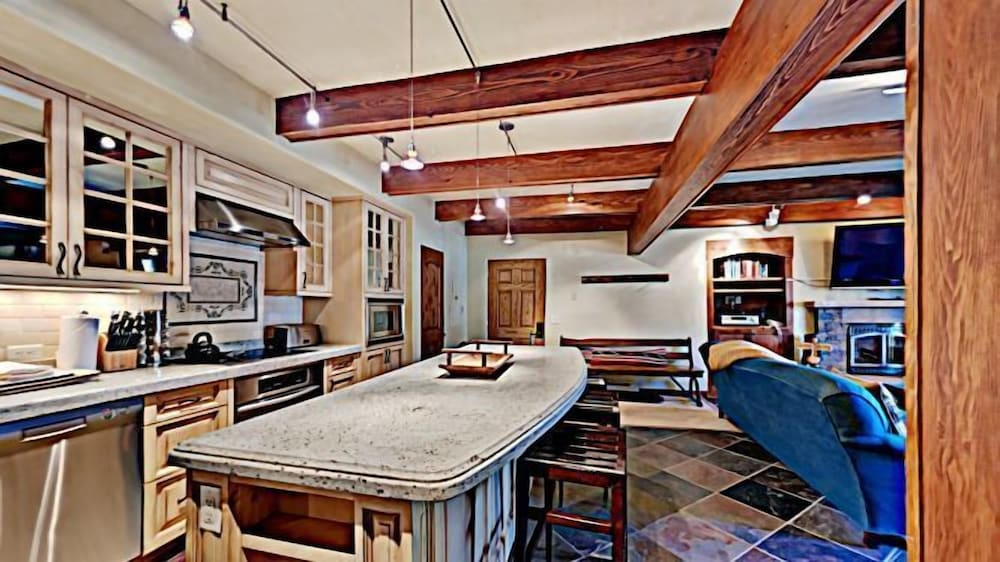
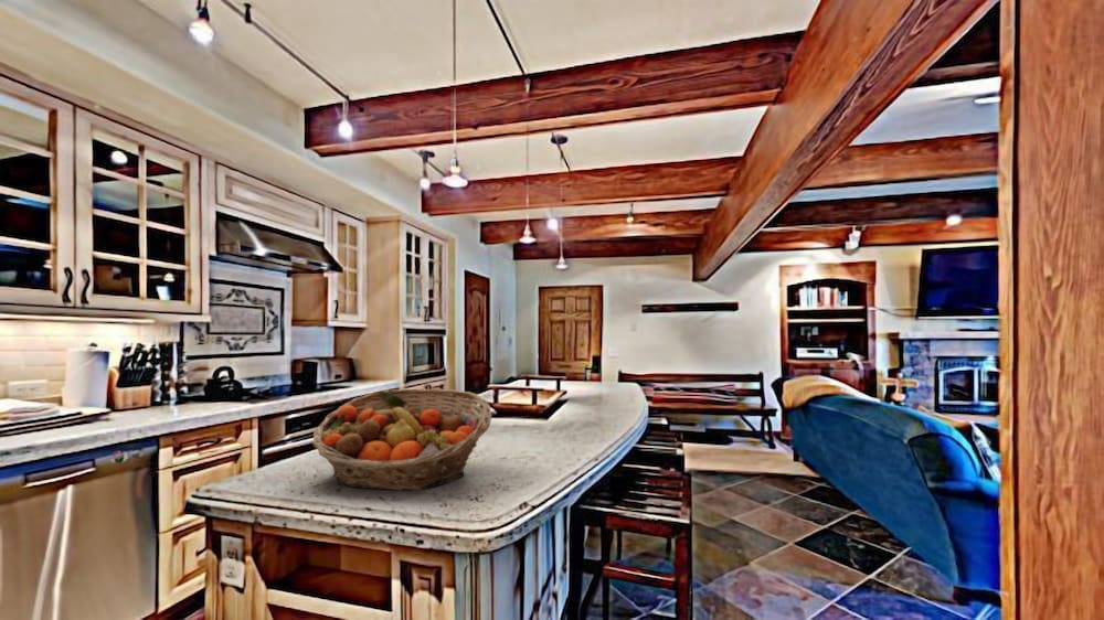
+ fruit basket (404, 435)
